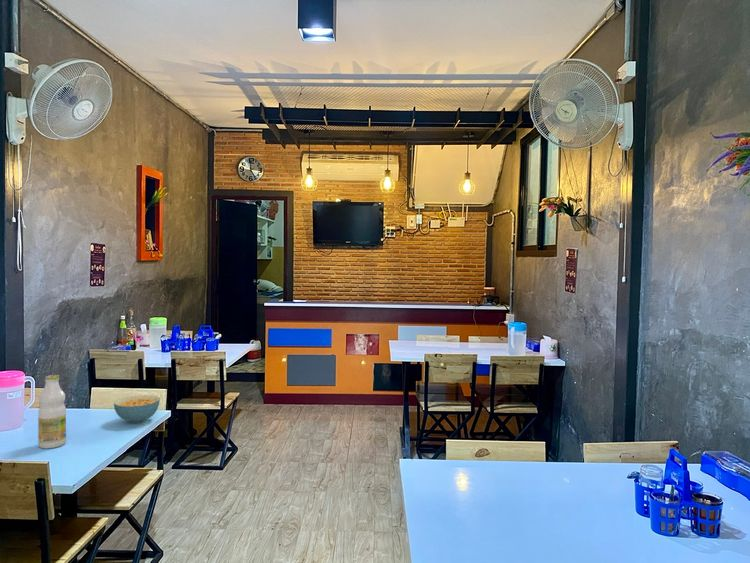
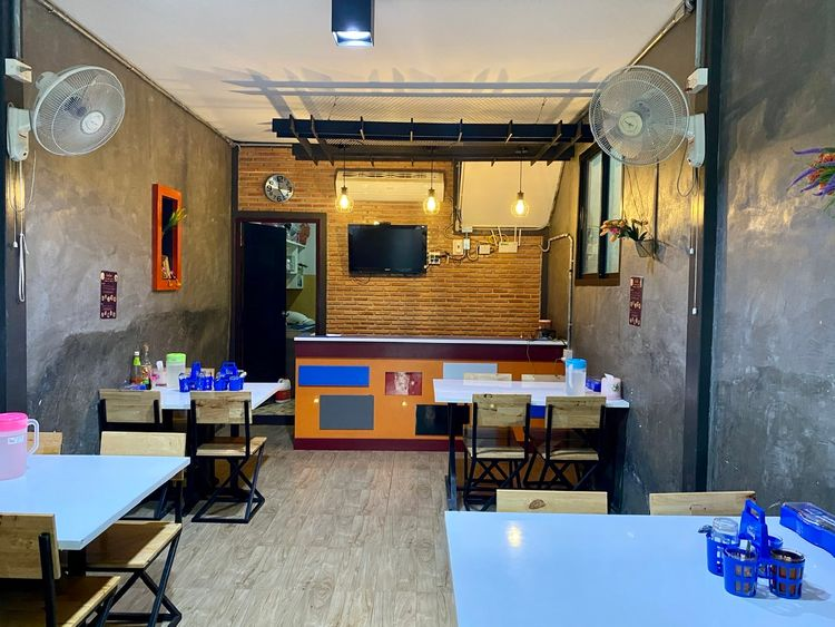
- cereal bowl (137, 410)
- bottle (52, 410)
